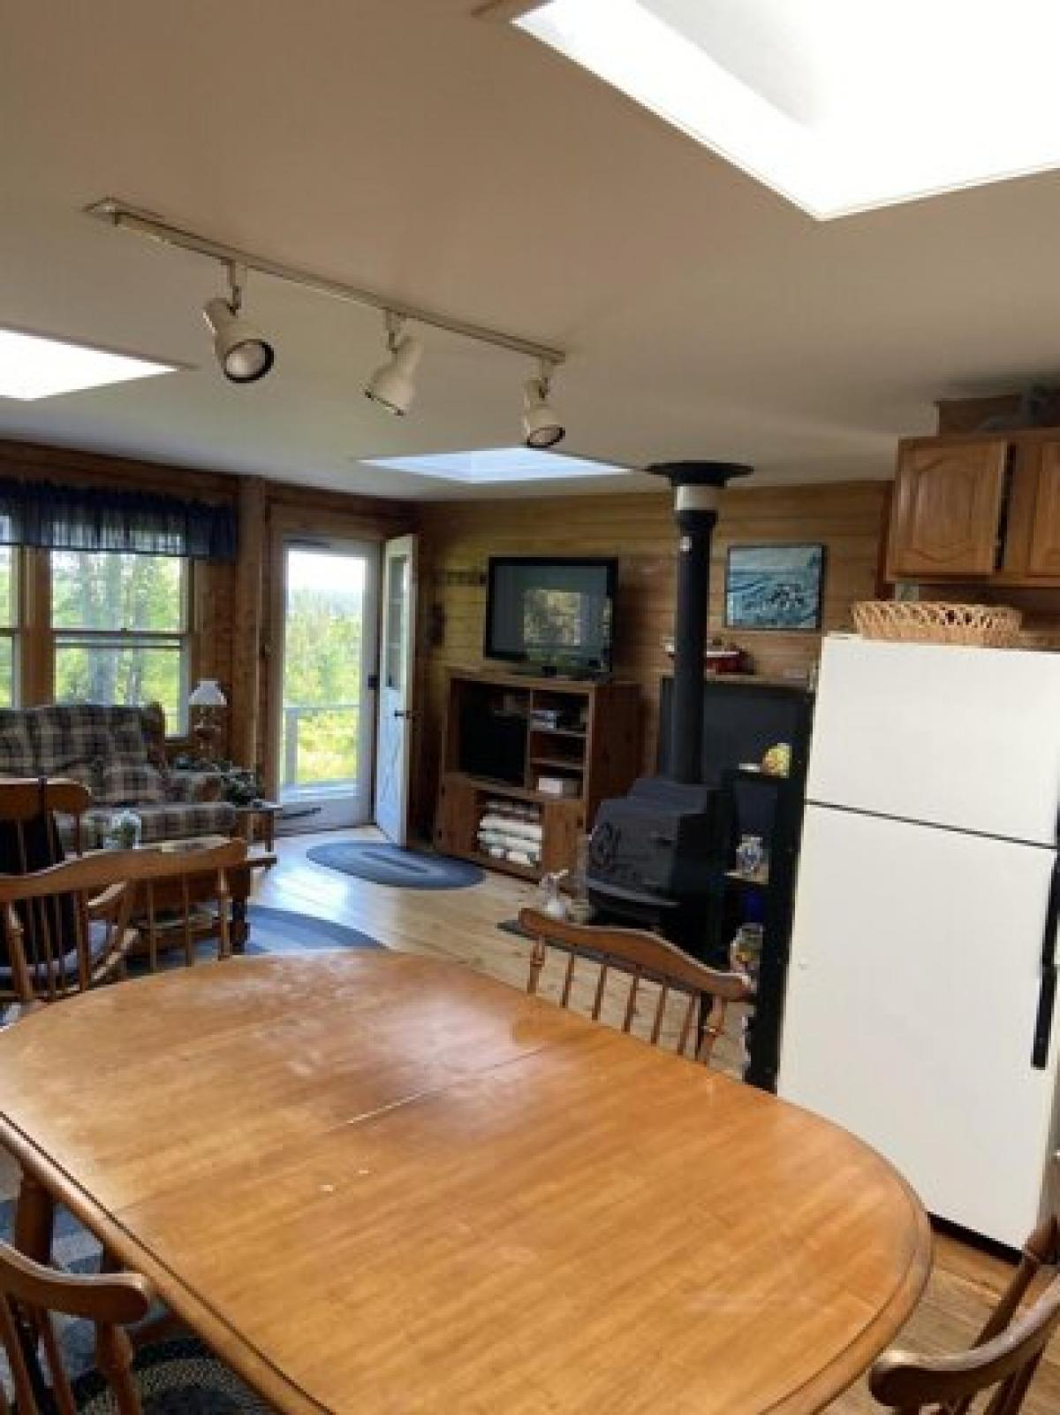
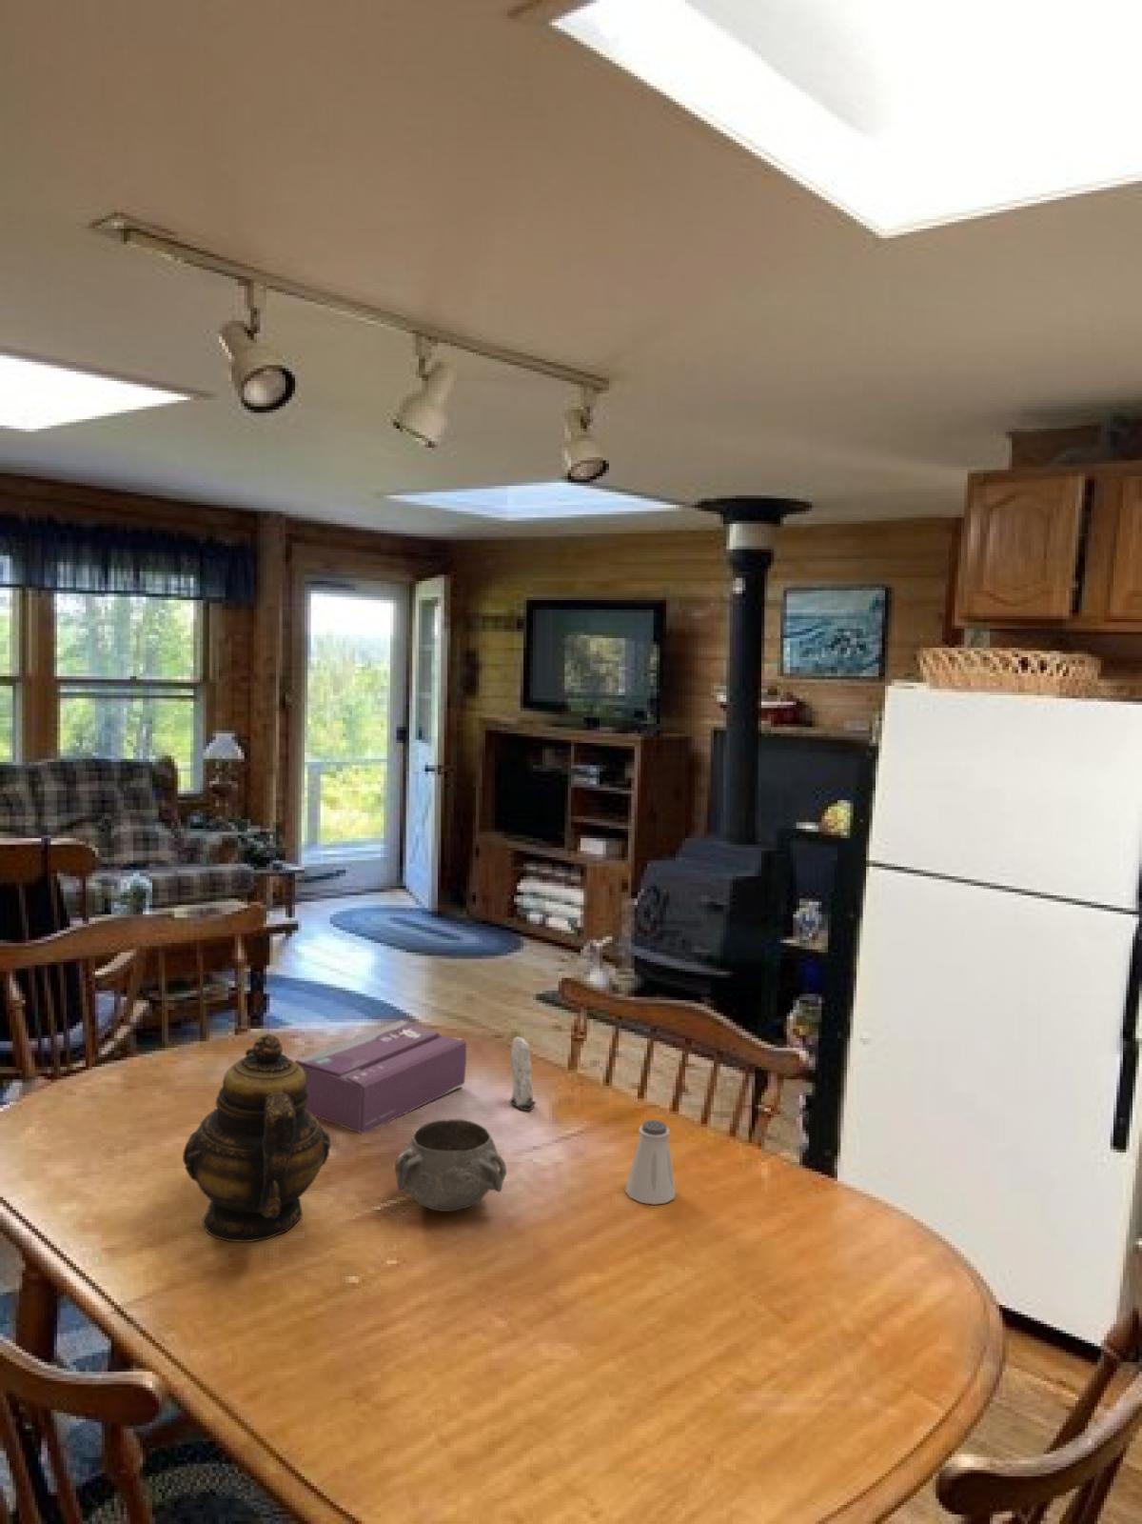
+ decorative bowl (449, 1171)
+ teapot (260, 1127)
+ candle (523, 1069)
+ tissue box (383, 1073)
+ saltshaker (651, 1158)
